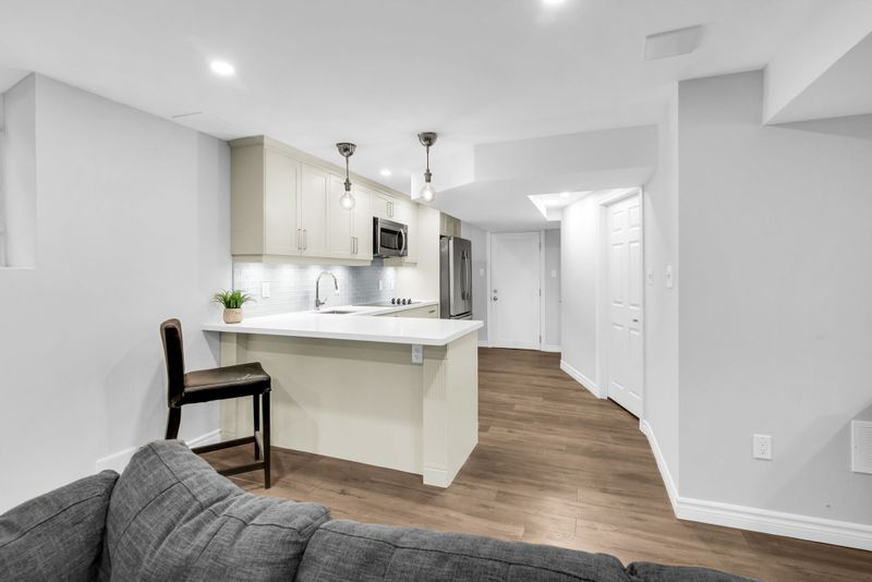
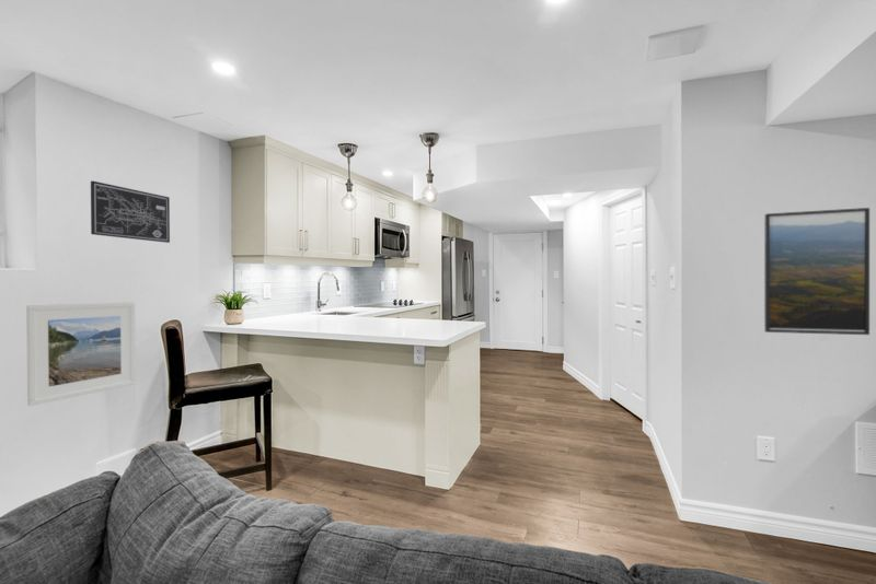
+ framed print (87, 348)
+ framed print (815, 271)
+ wall art (132, 213)
